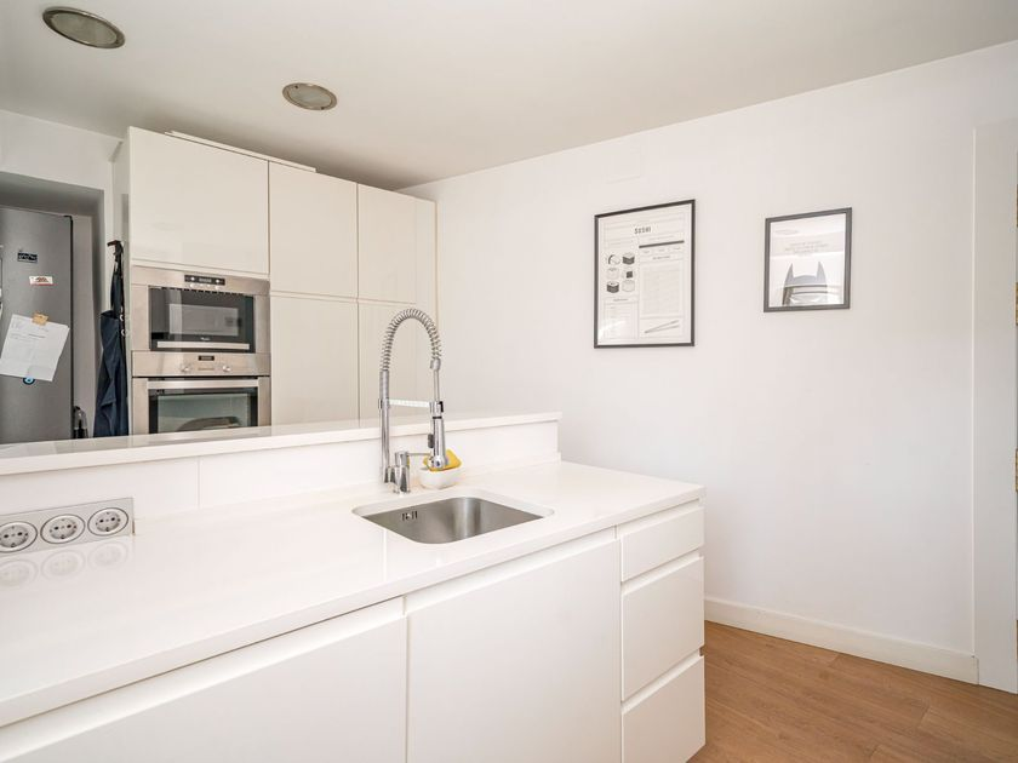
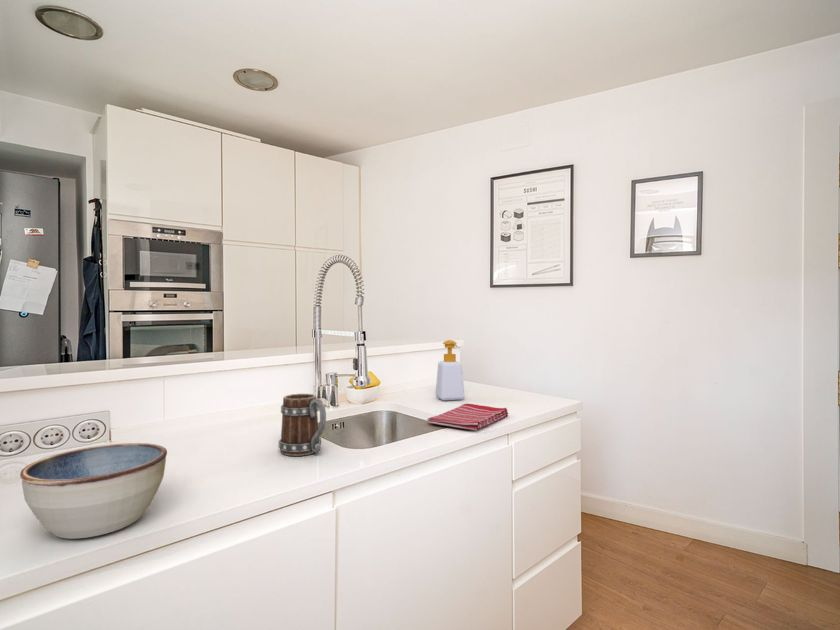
+ bowl (99, 491)
+ mug (305, 424)
+ dish towel (469, 415)
+ soap bottle (451, 370)
